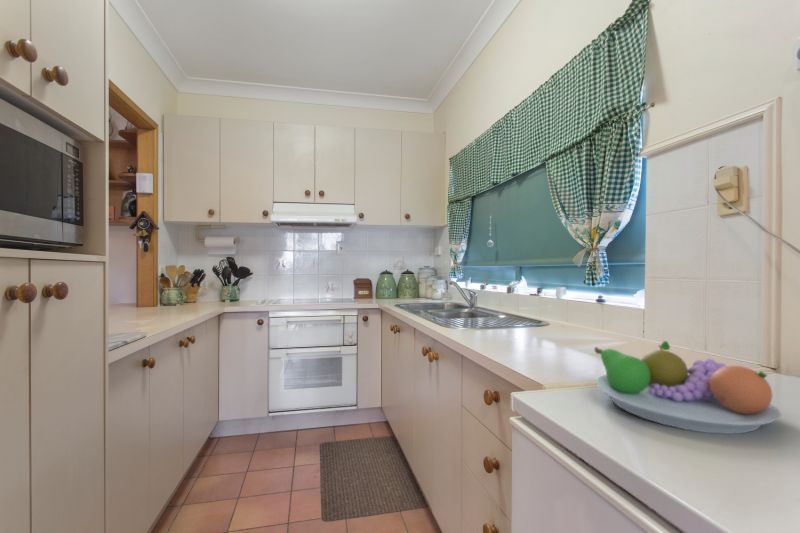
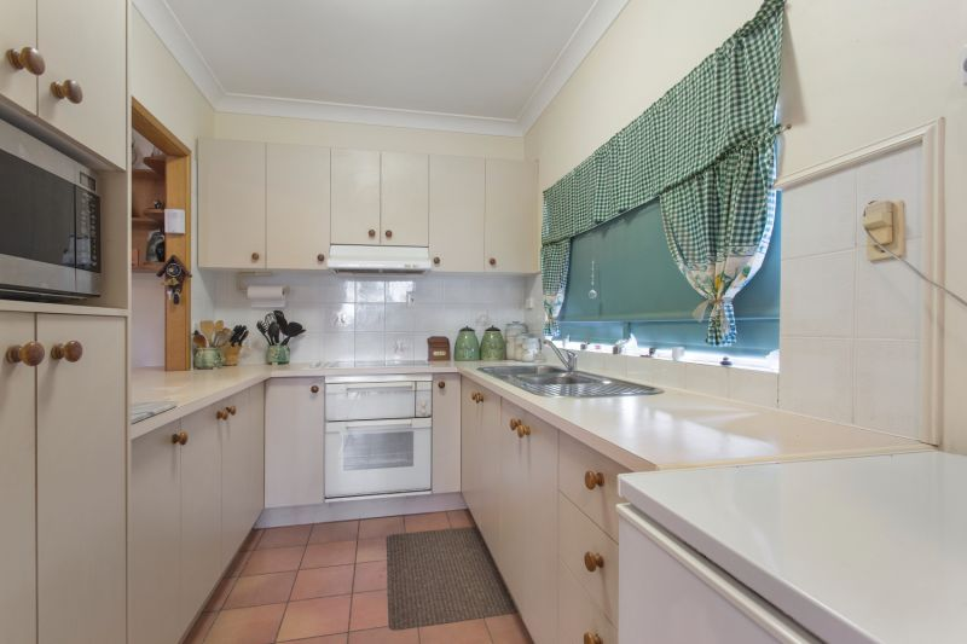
- fruit bowl (671, 377)
